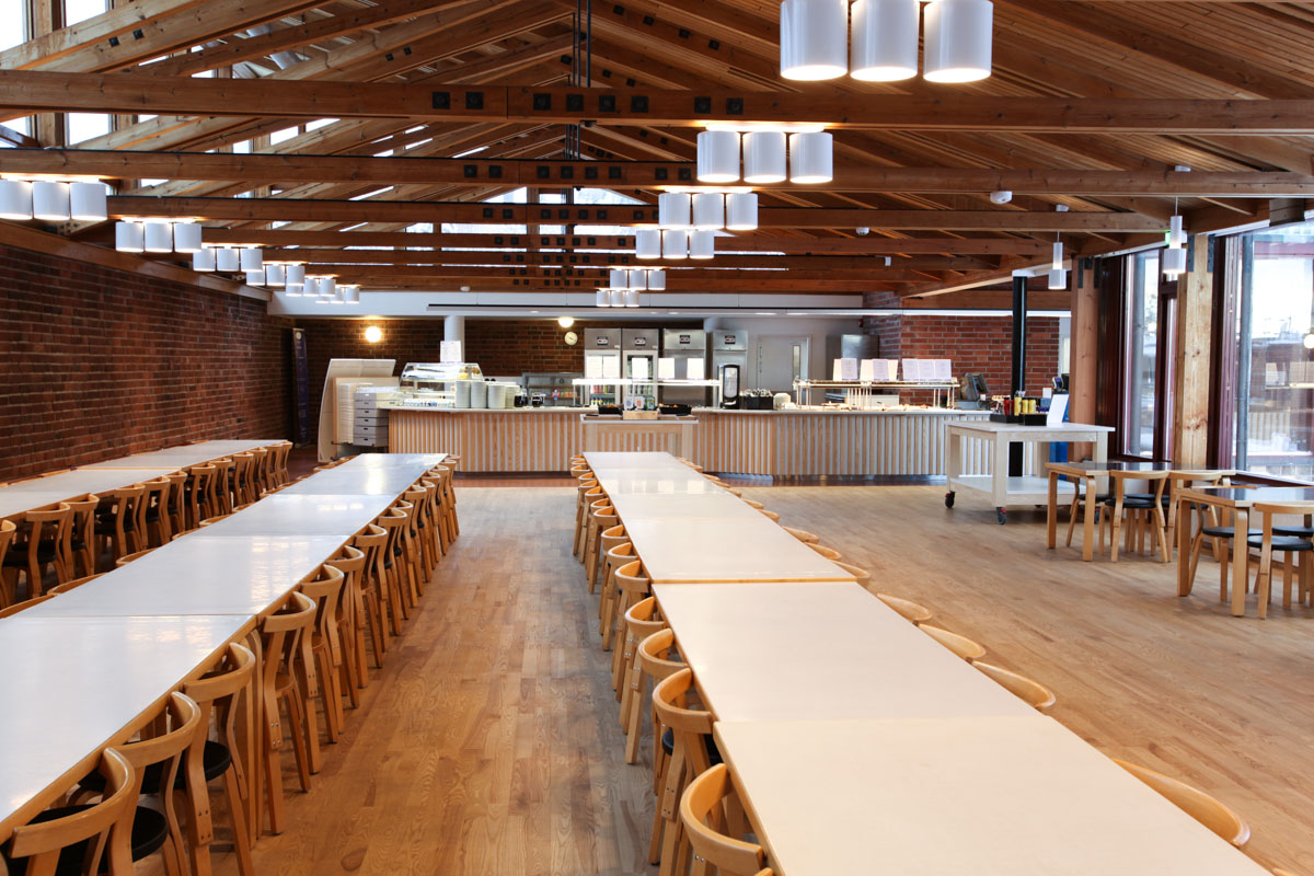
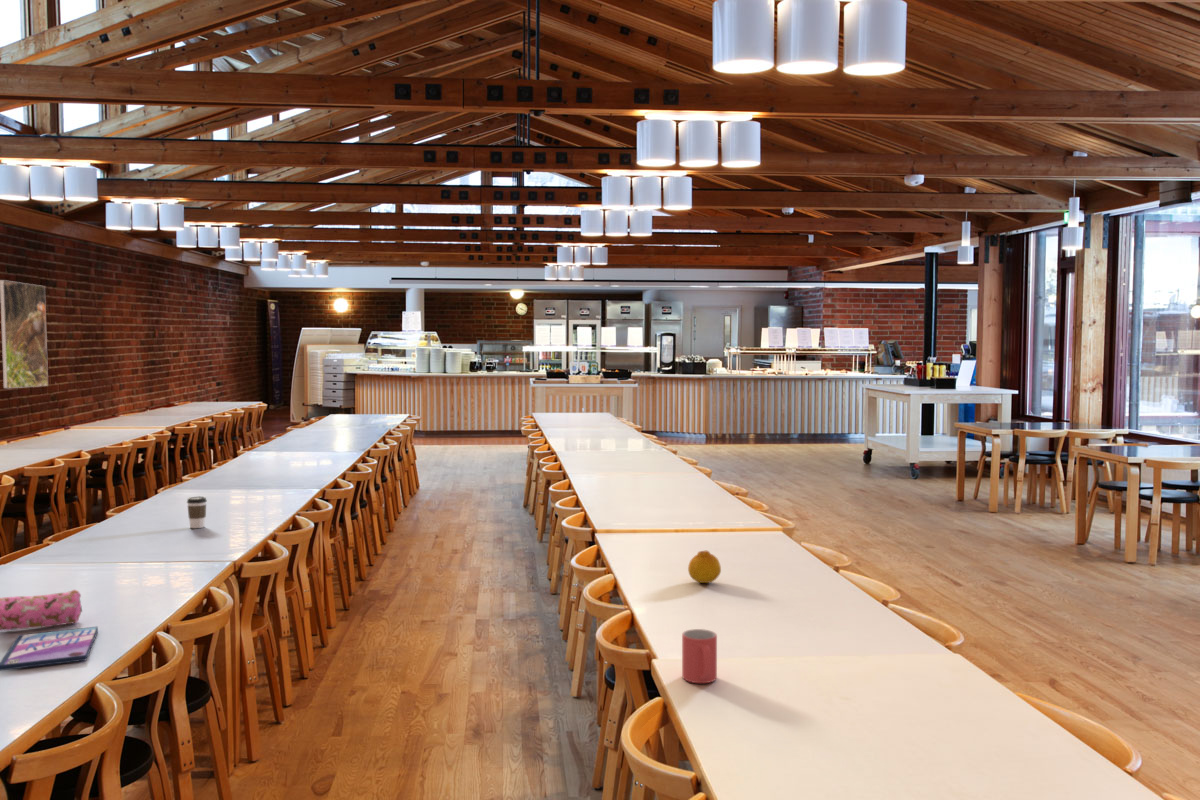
+ mug (701, 658)
+ video game case (51, 647)
+ pencil case (34, 610)
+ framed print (25, 335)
+ fruit (704, 566)
+ coffee cup (197, 512)
